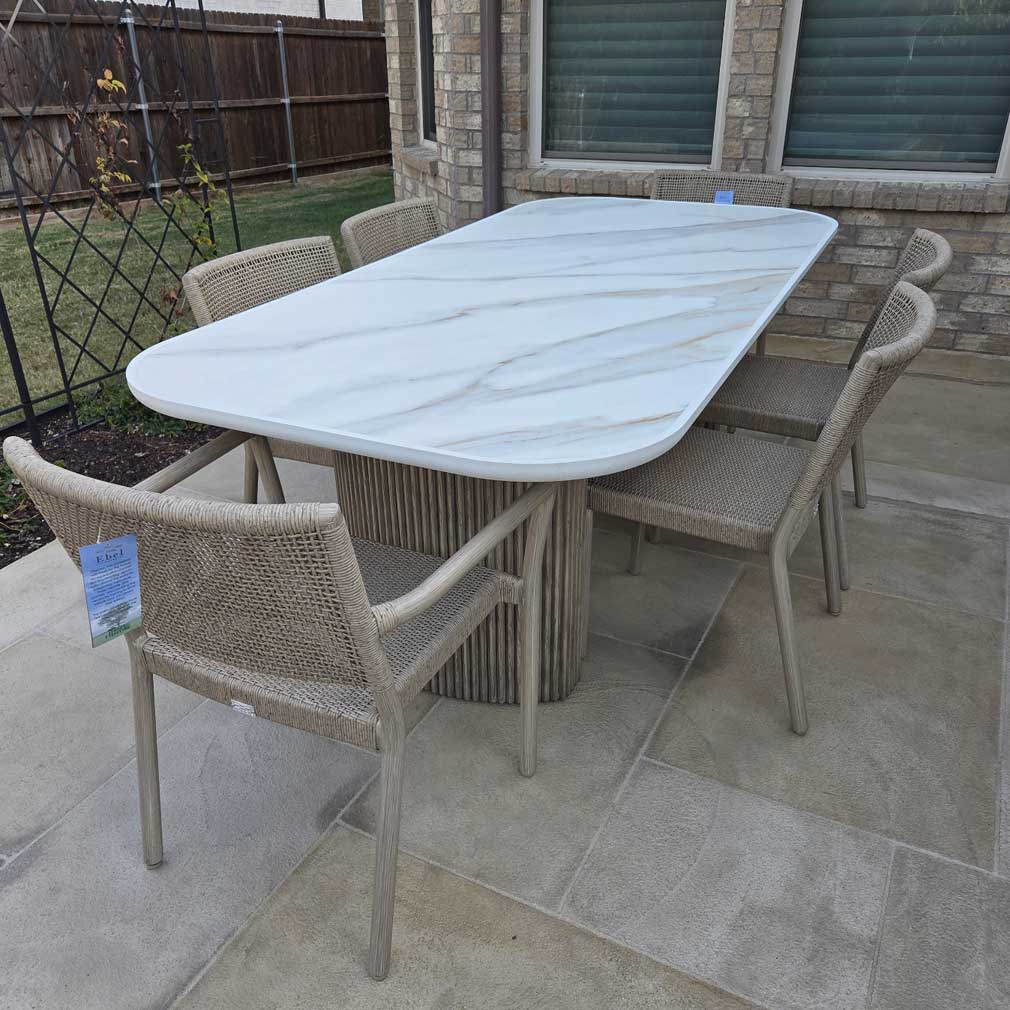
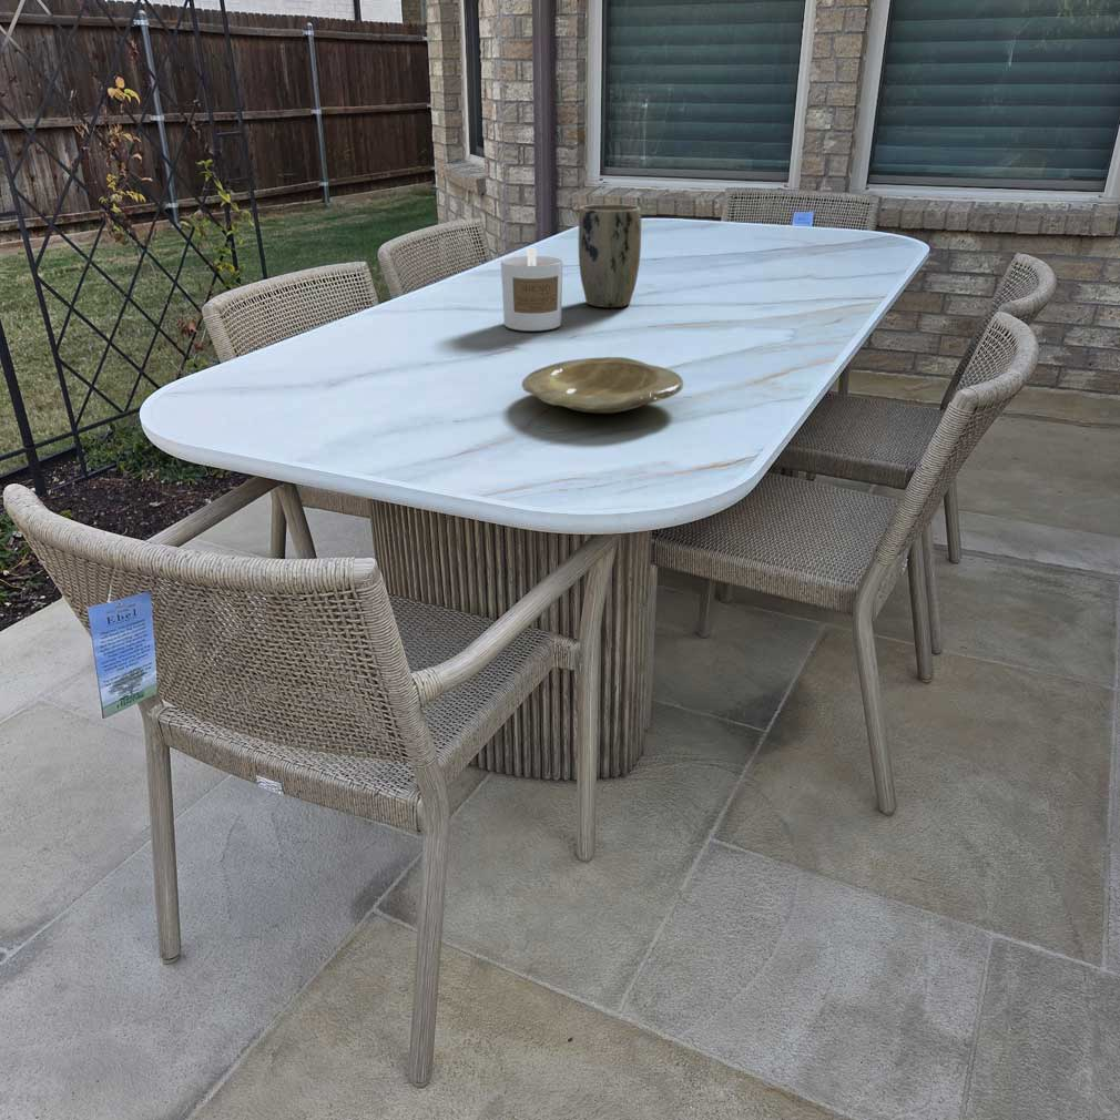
+ plate (598, 389)
+ candle (531, 286)
+ plant pot (609, 256)
